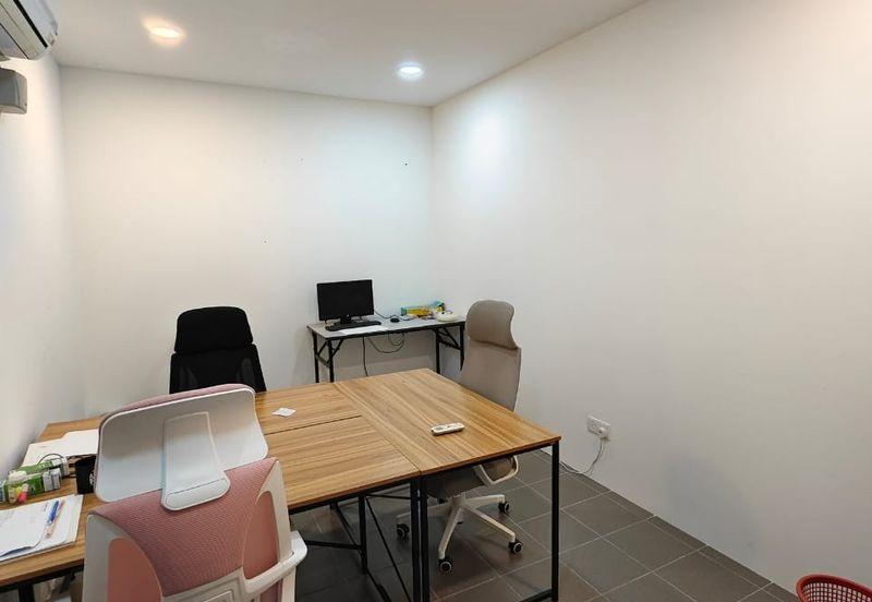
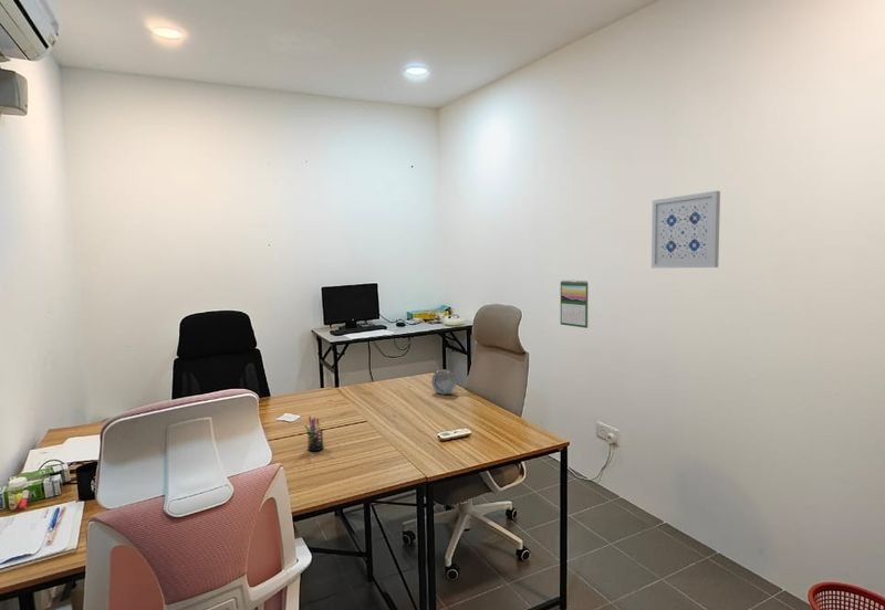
+ calendar (573, 303)
+ wall art (683, 232)
+ speaker (444, 381)
+ pen holder (312, 433)
